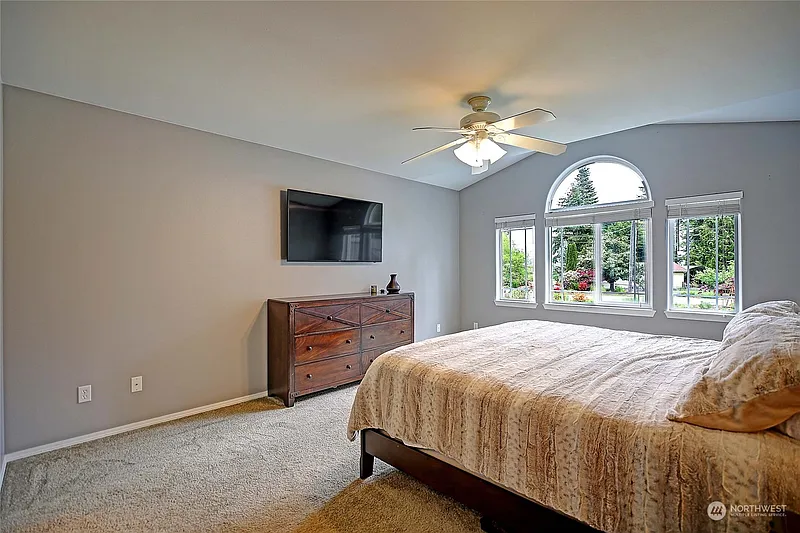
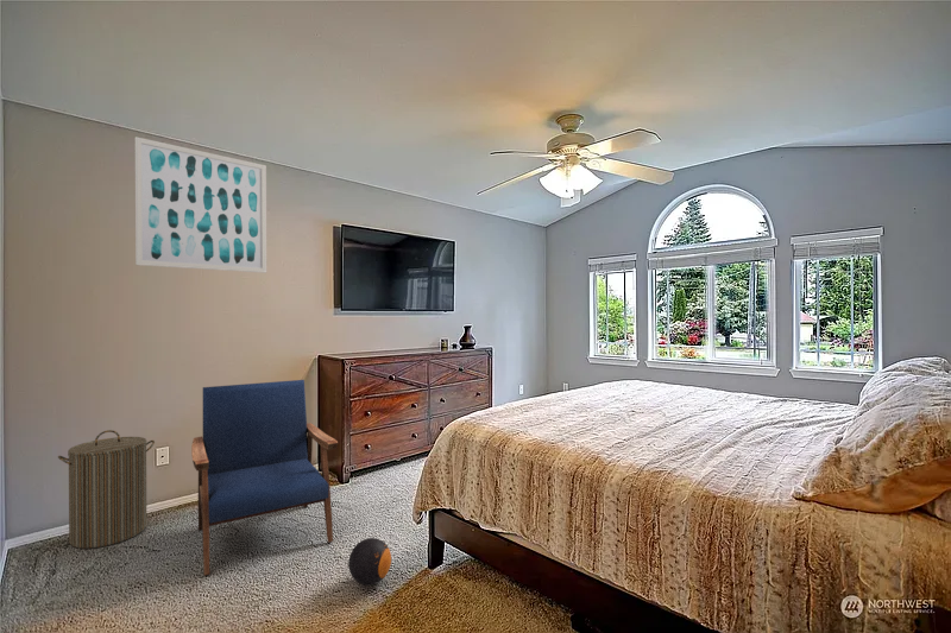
+ laundry hamper (108, 481)
+ armchair (263, 461)
+ decorative ball (370, 561)
+ wall art (206, 210)
